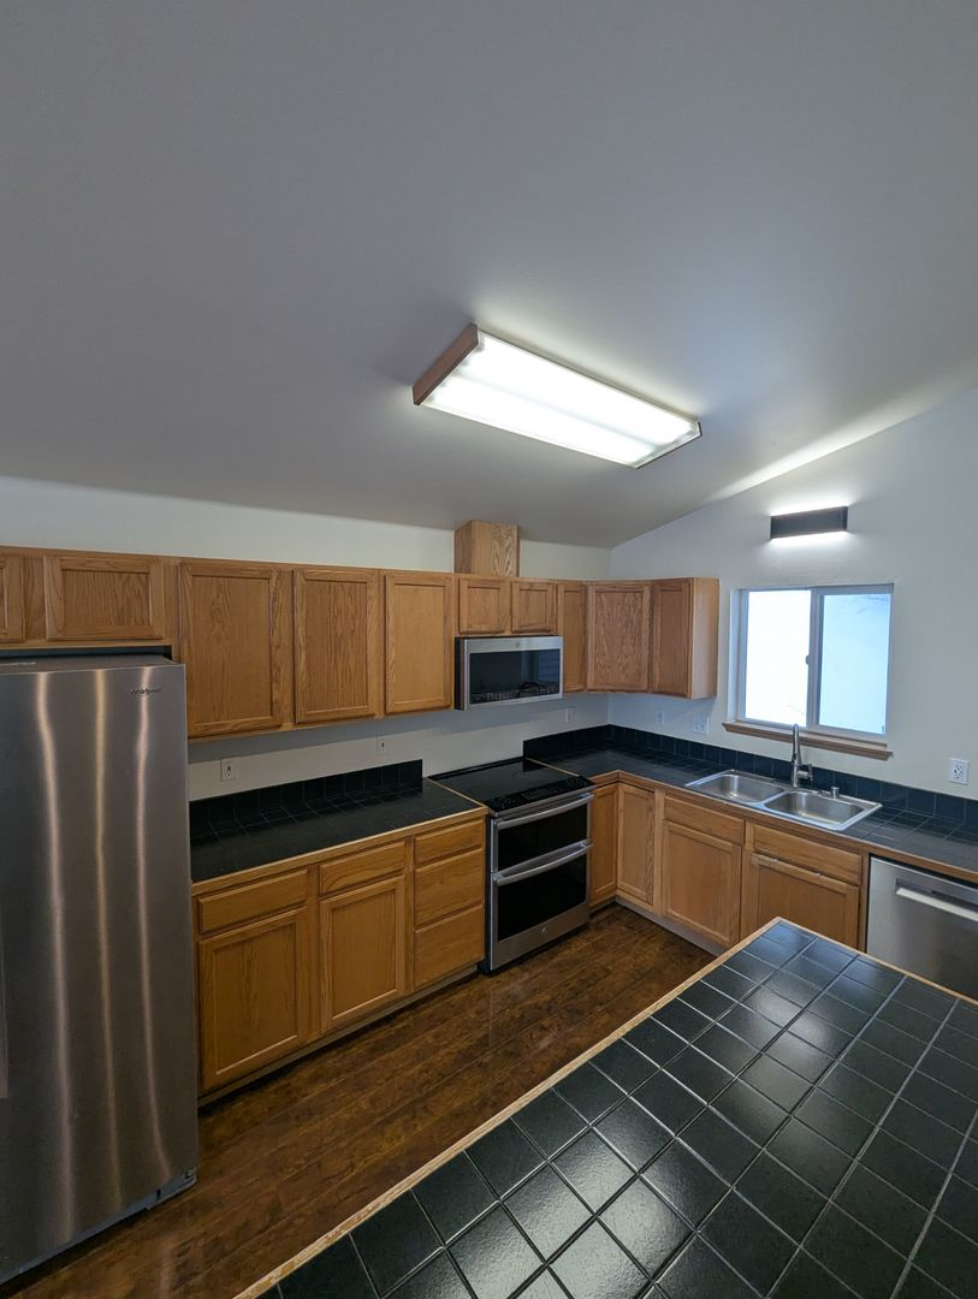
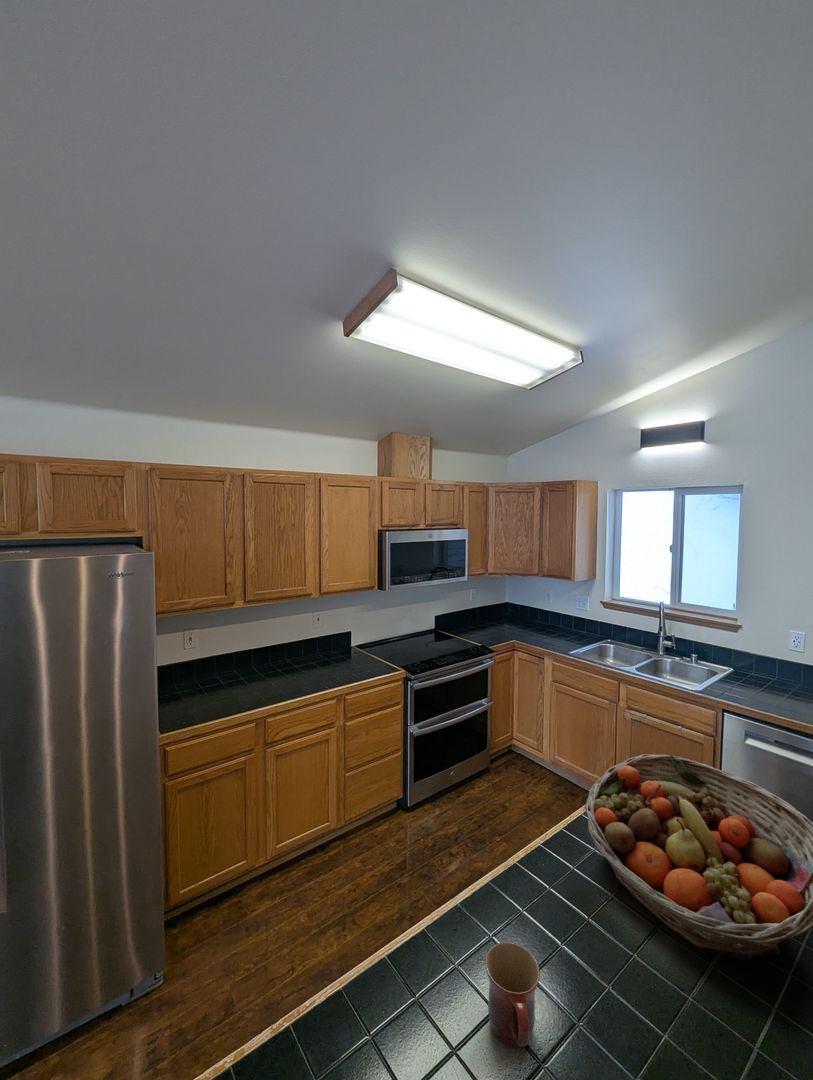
+ mug (514, 1006)
+ fruit basket (693, 842)
